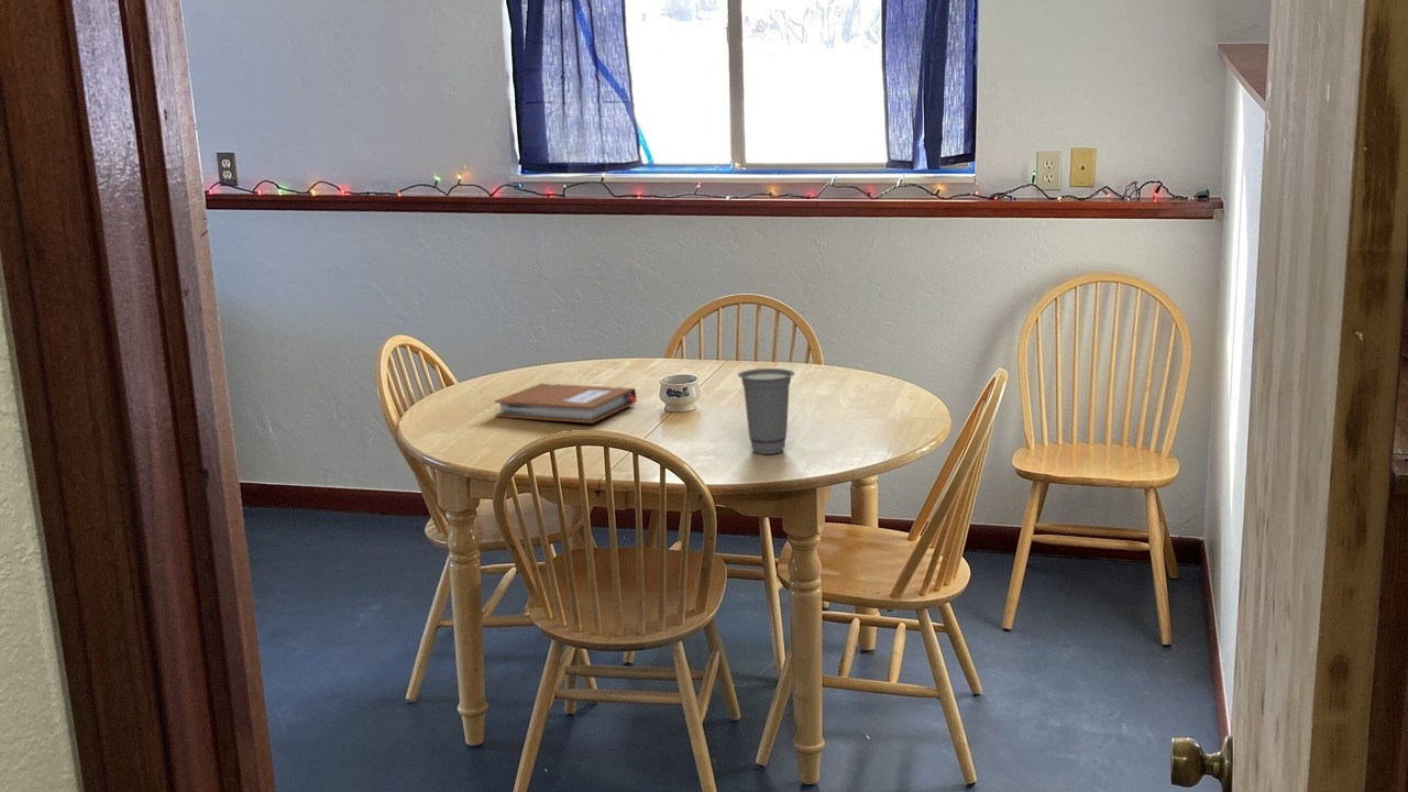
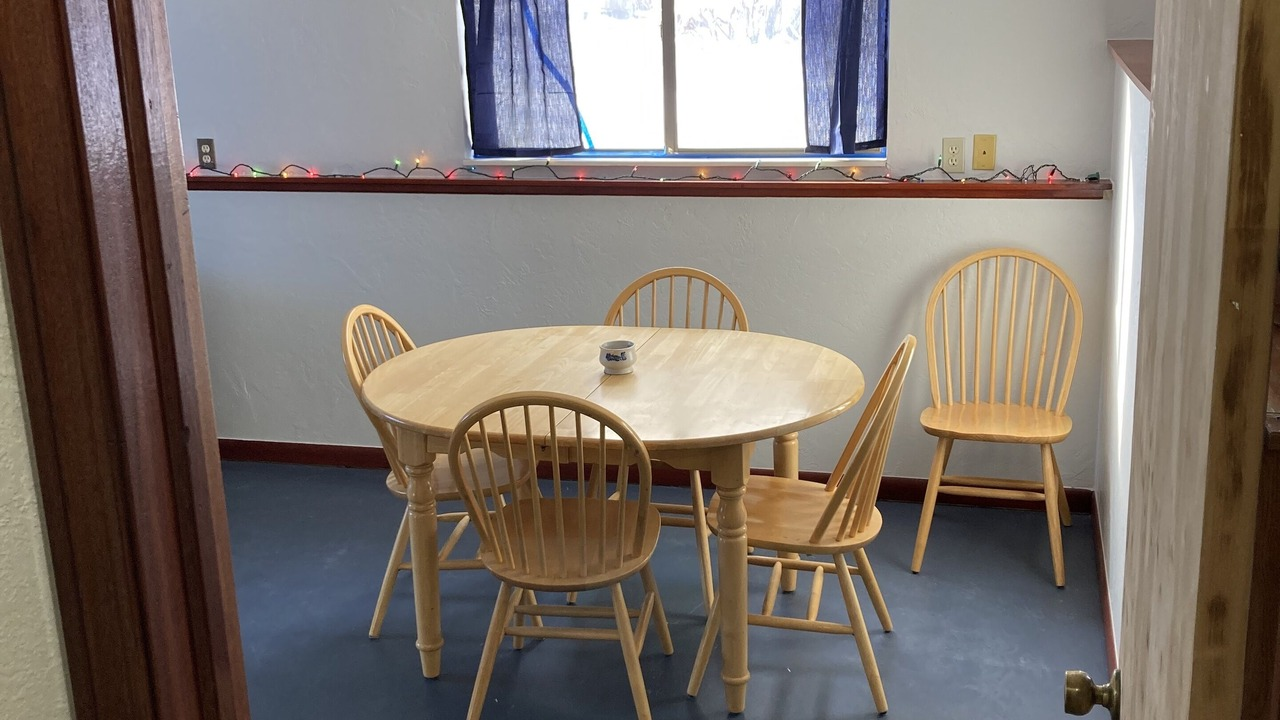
- cup (767, 411)
- notebook (569, 402)
